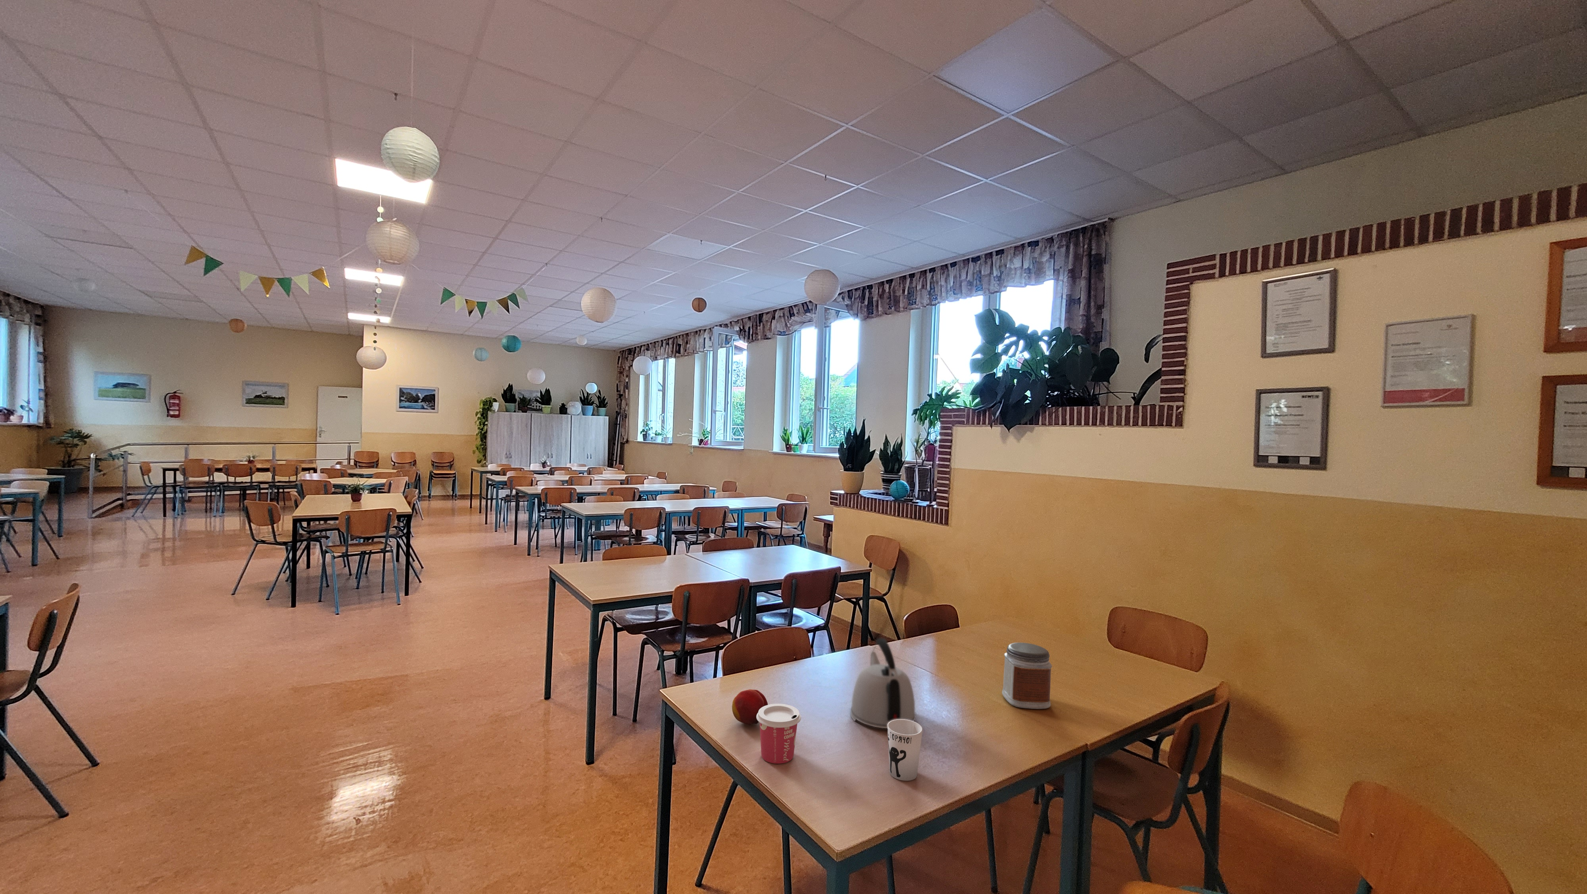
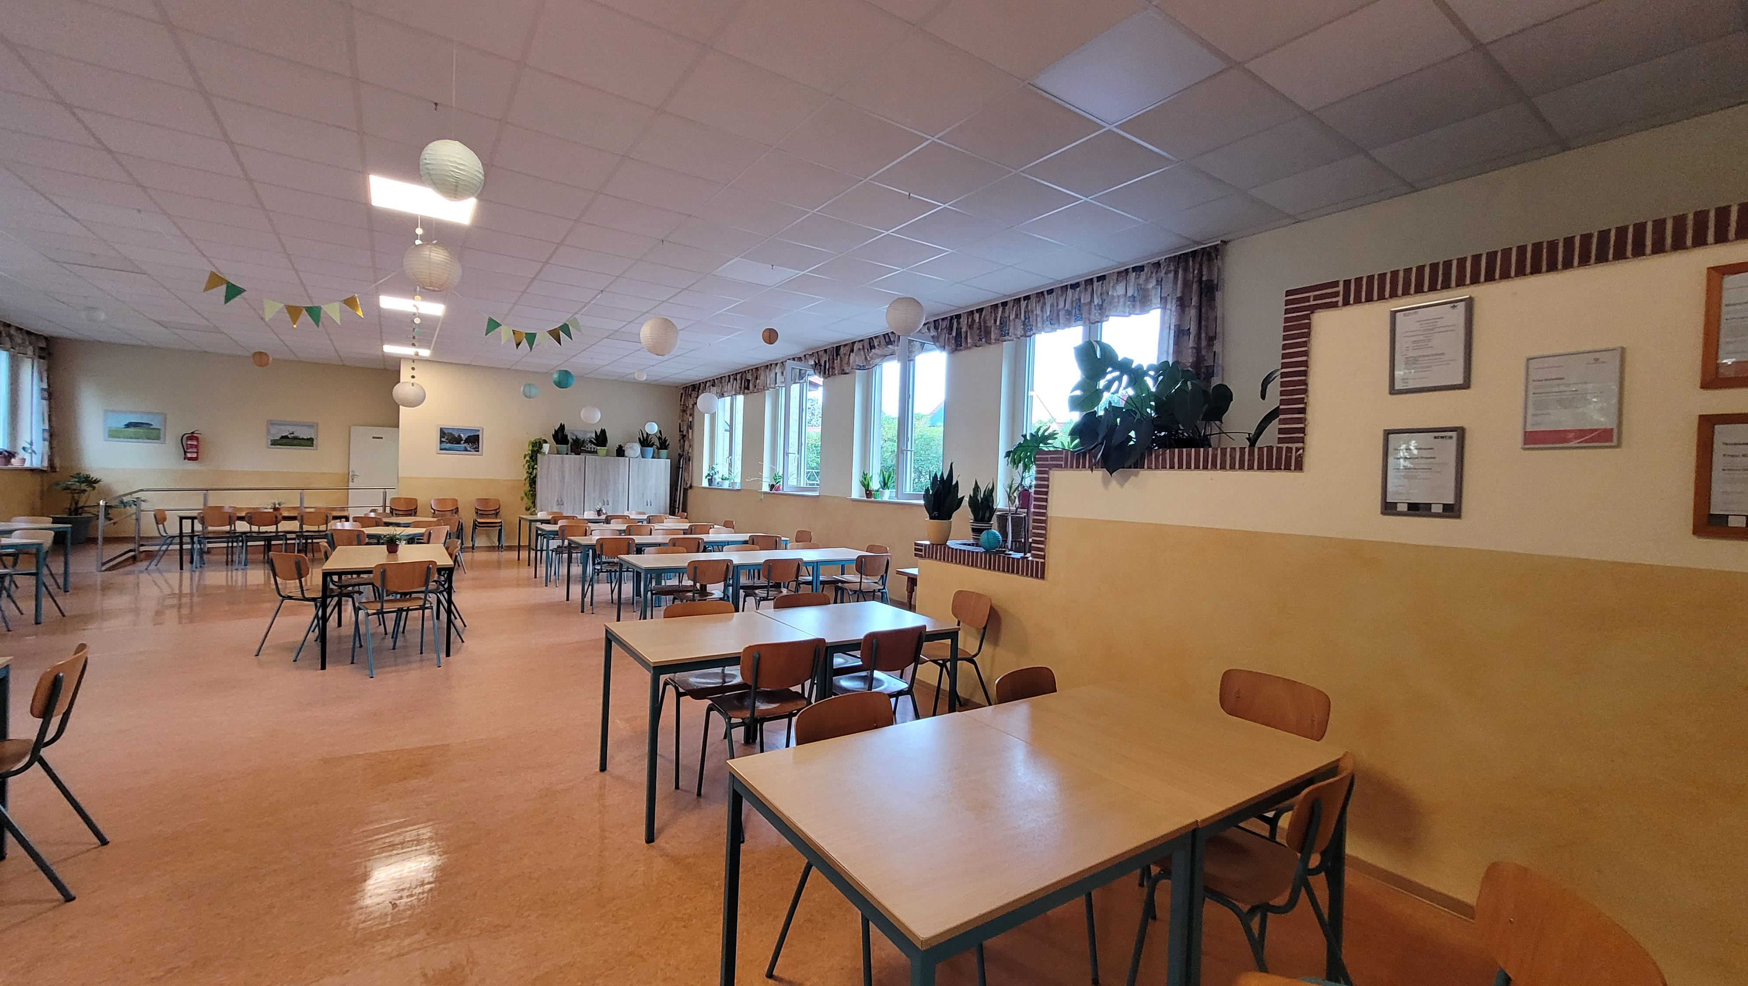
- cup (904, 750)
- fruit (749, 707)
- cup (778, 734)
- jar (1027, 674)
- kettle (883, 678)
